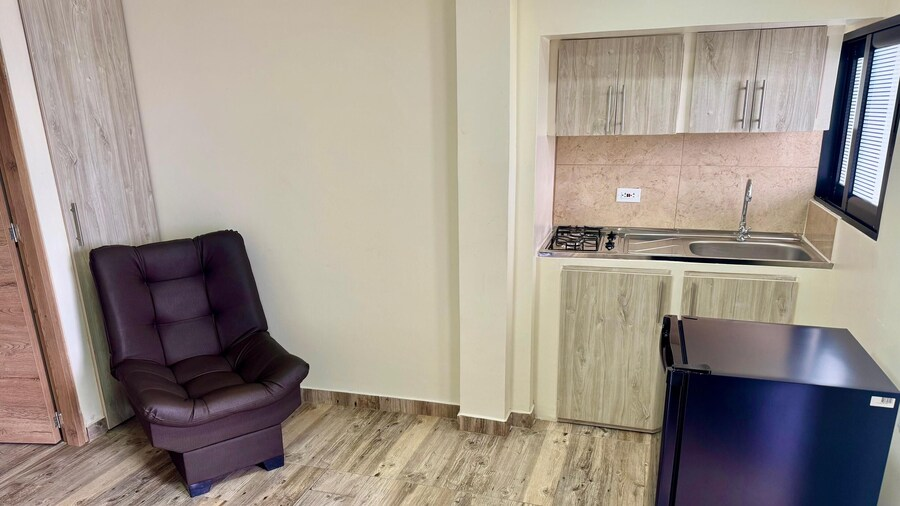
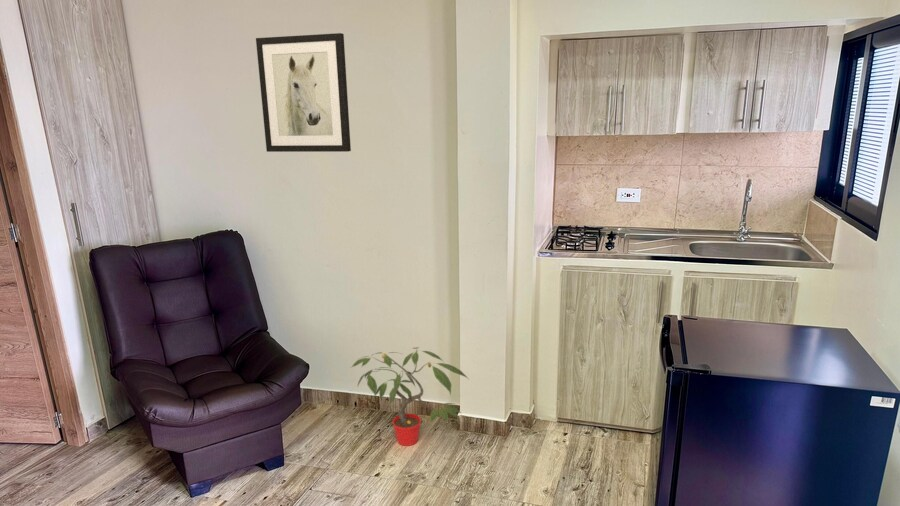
+ potted plant (407, 398)
+ wall art (303, 95)
